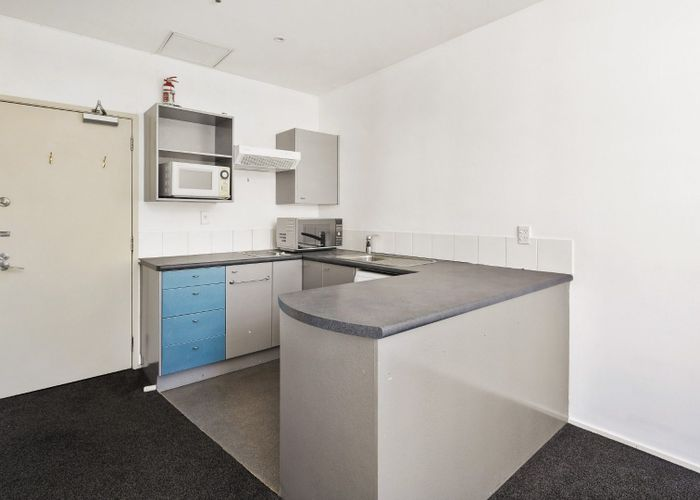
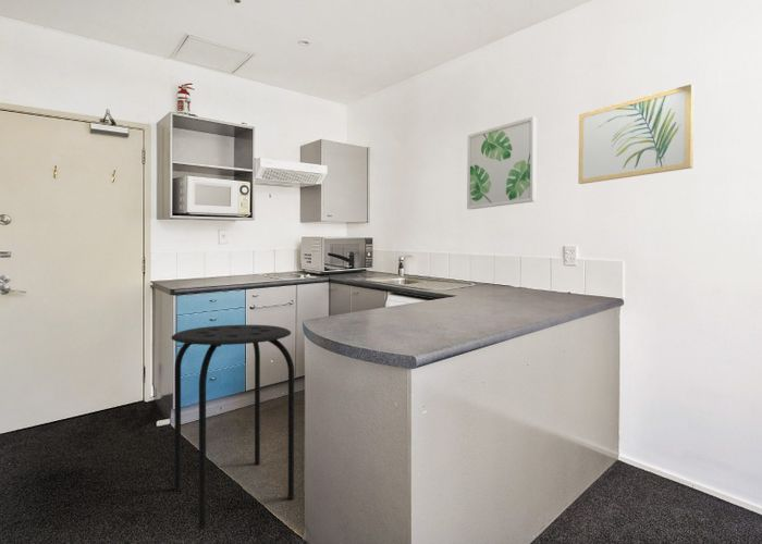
+ stool (255, 412)
+ wall art (499, 165)
+ wall art (630, 138)
